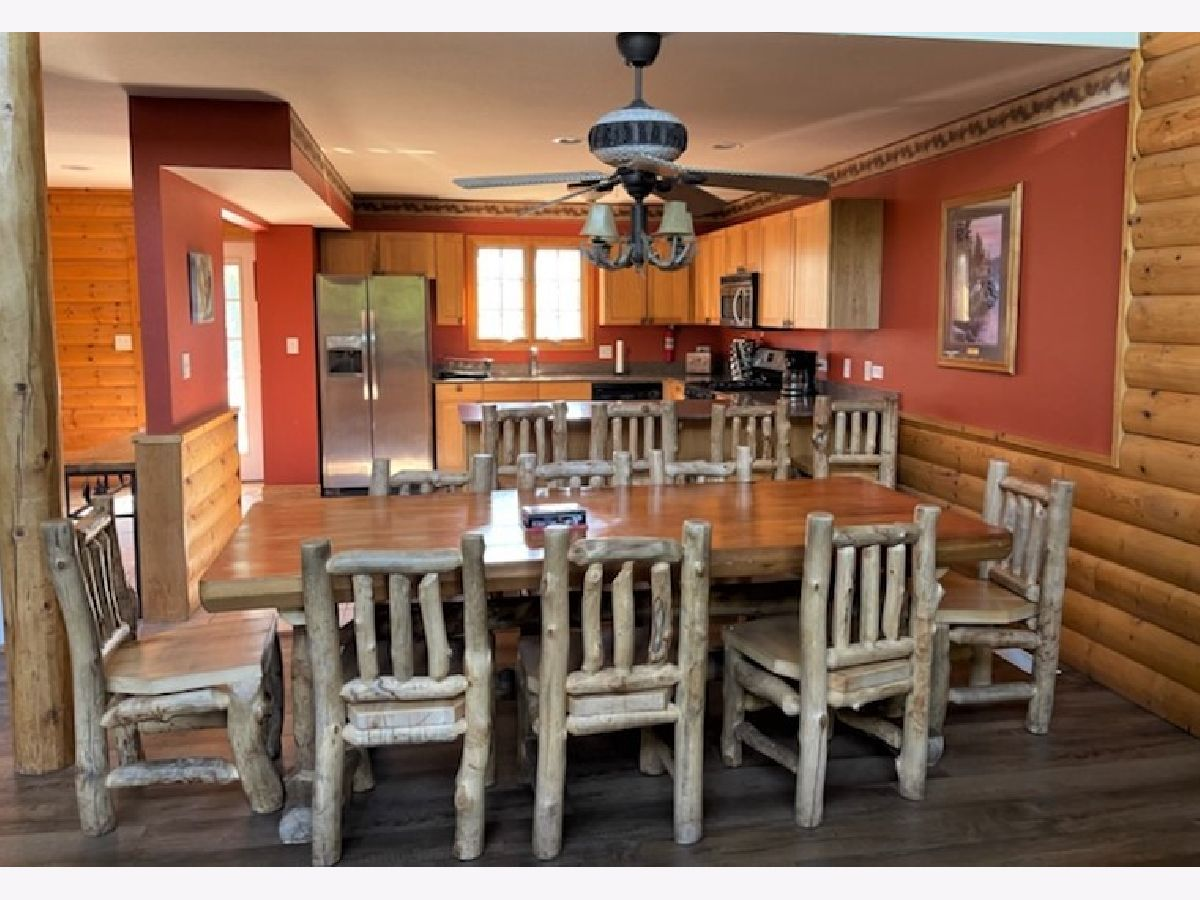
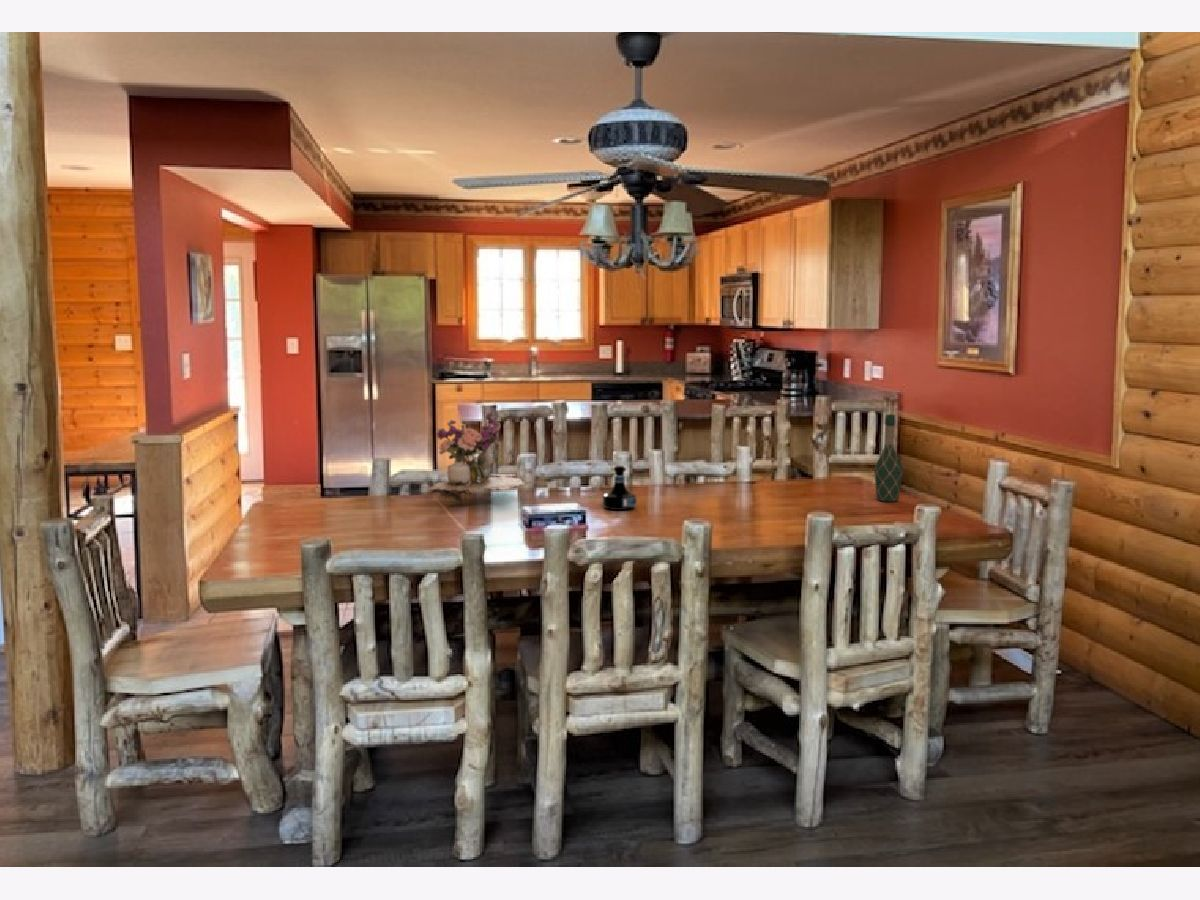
+ wine bottle (888, 457)
+ flower arrangement (477, 458)
+ tequila bottle (619, 486)
